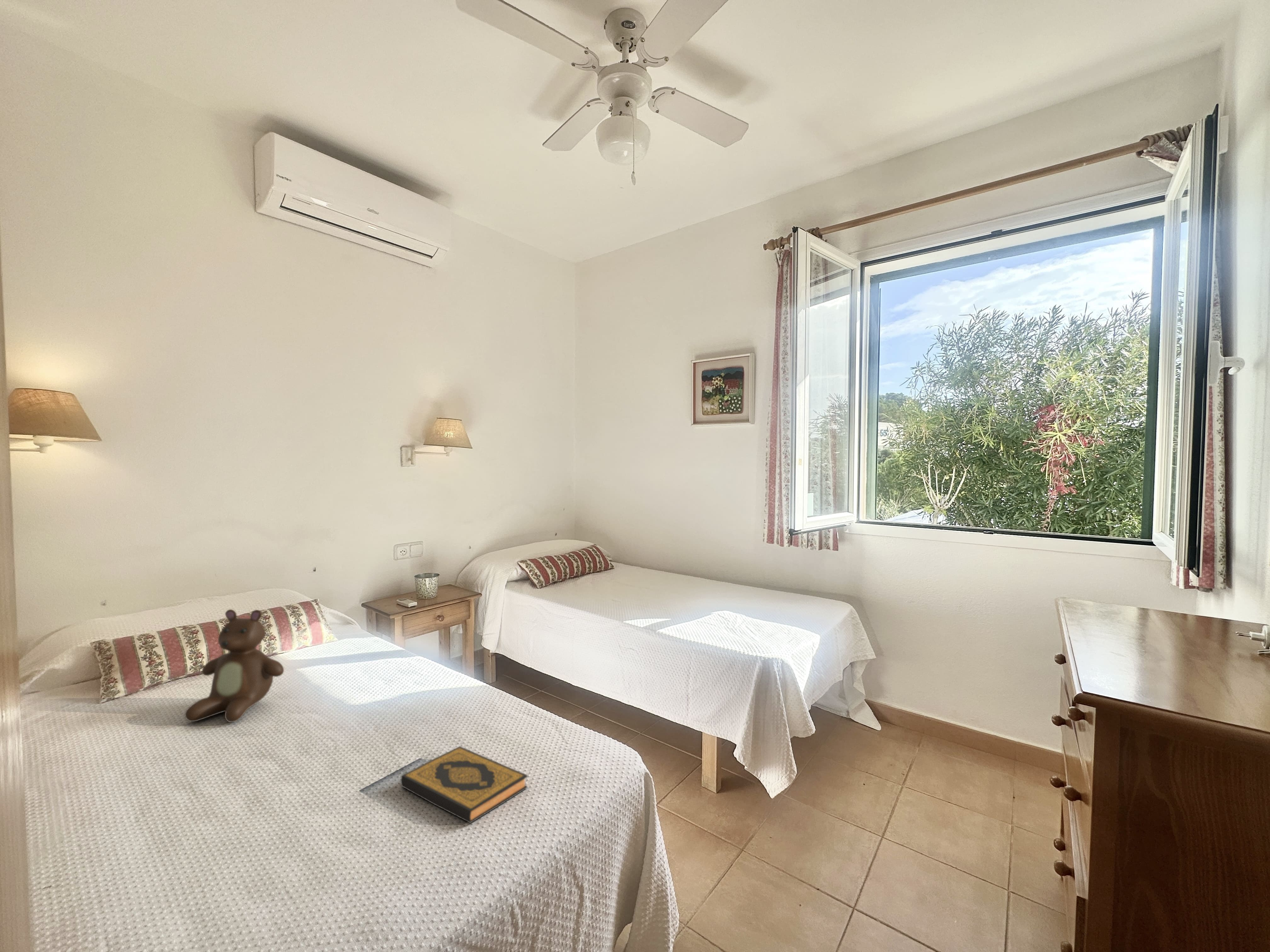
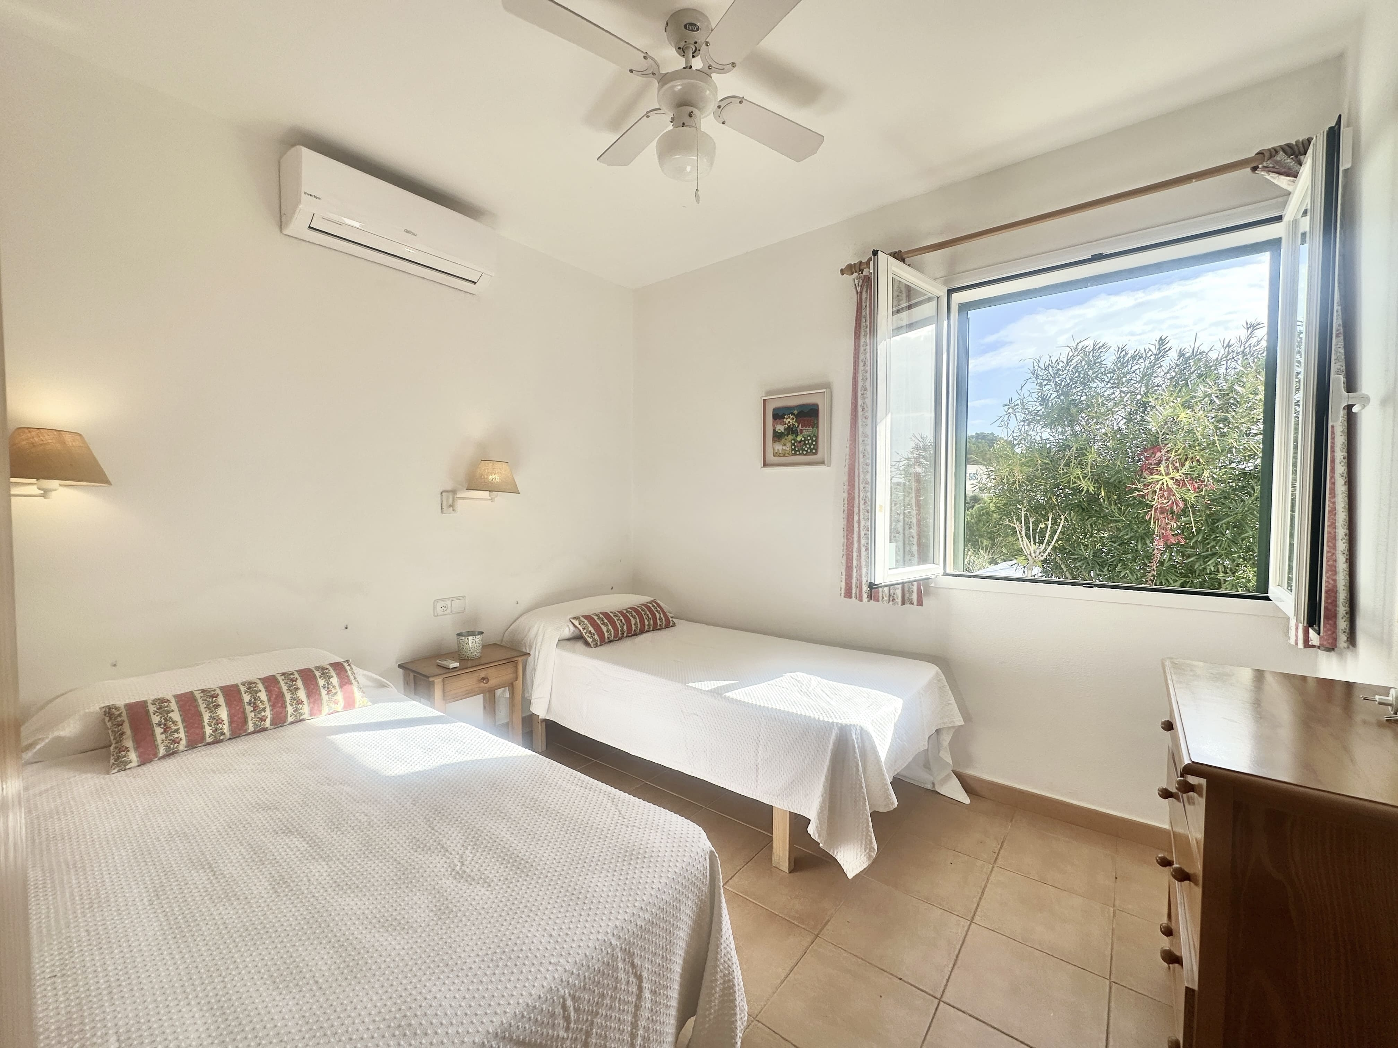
- teddy bear (233, 662)
- hardback book (464, 781)
